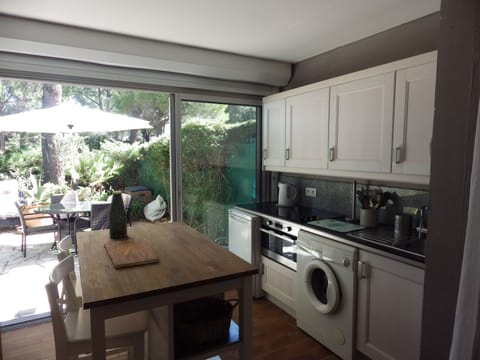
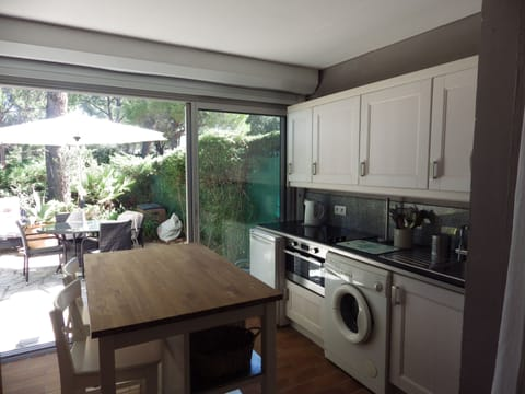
- cutting board (130, 251)
- bottle (117, 213)
